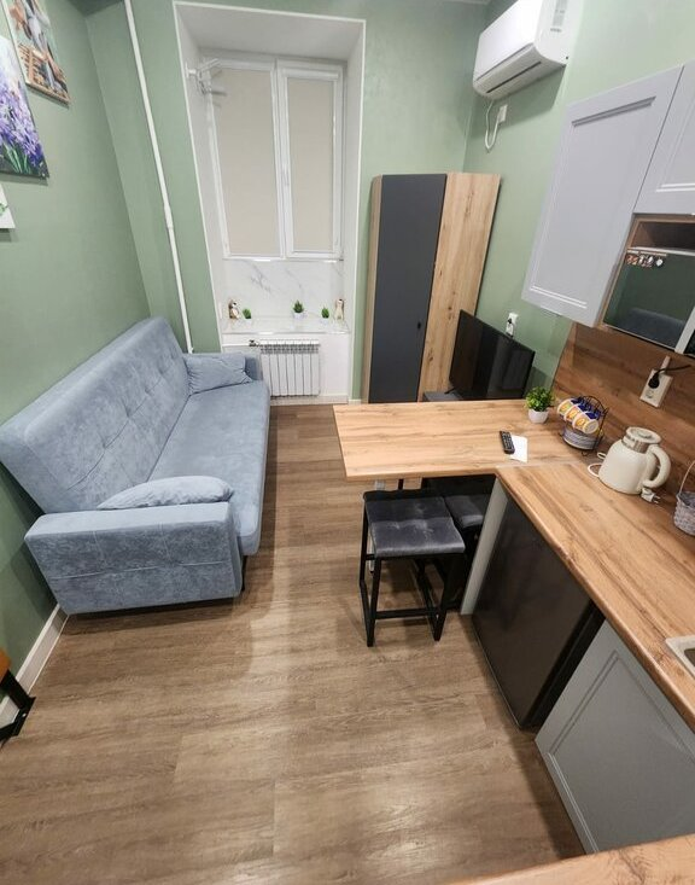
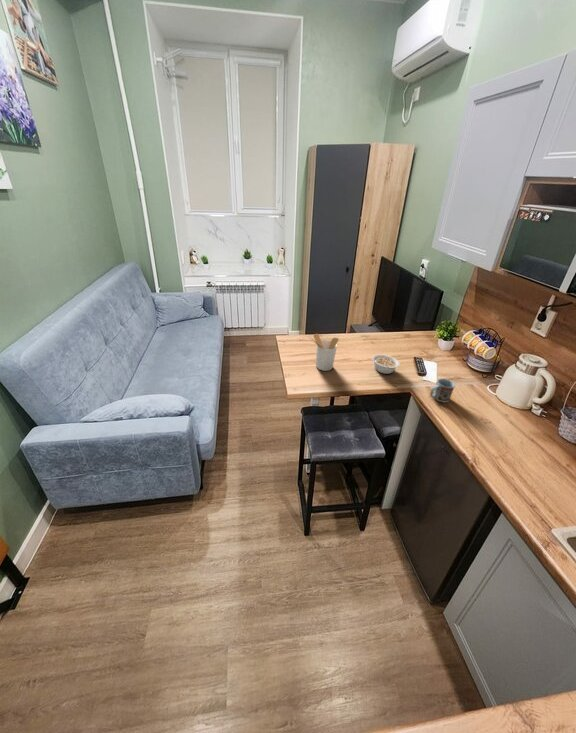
+ legume (385, 364)
+ cup (440, 391)
+ utensil holder (322, 351)
